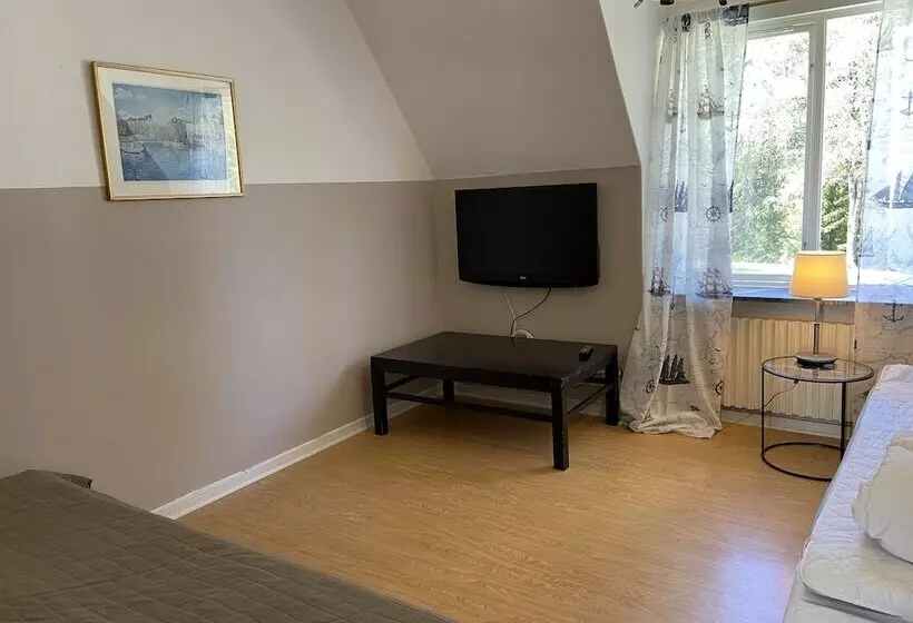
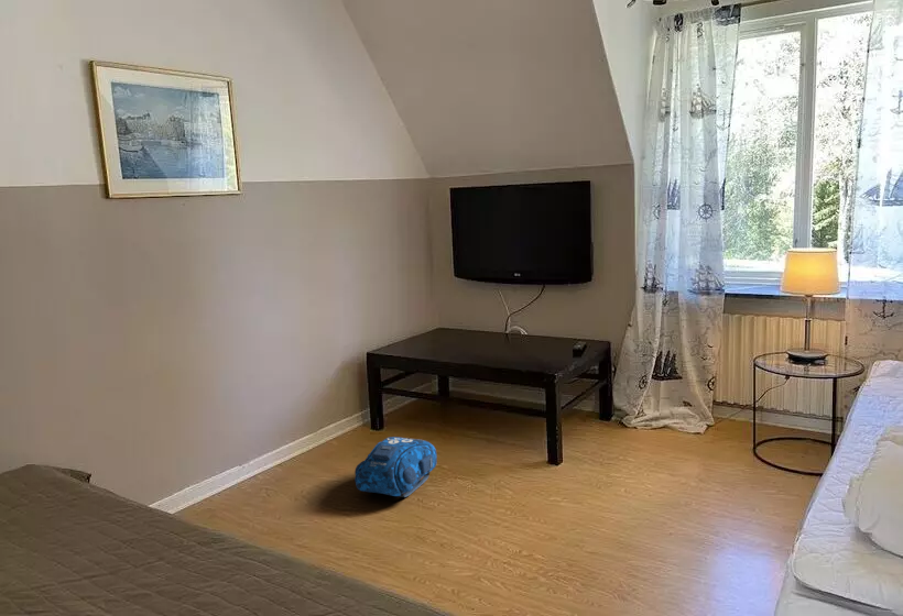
+ backpack (399, 462)
